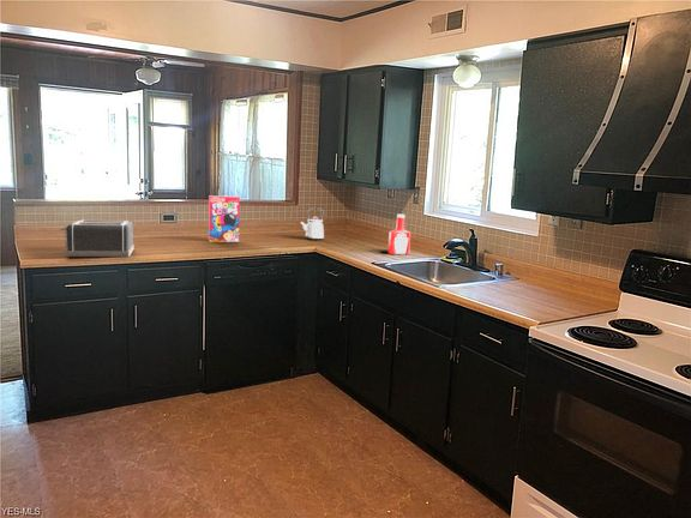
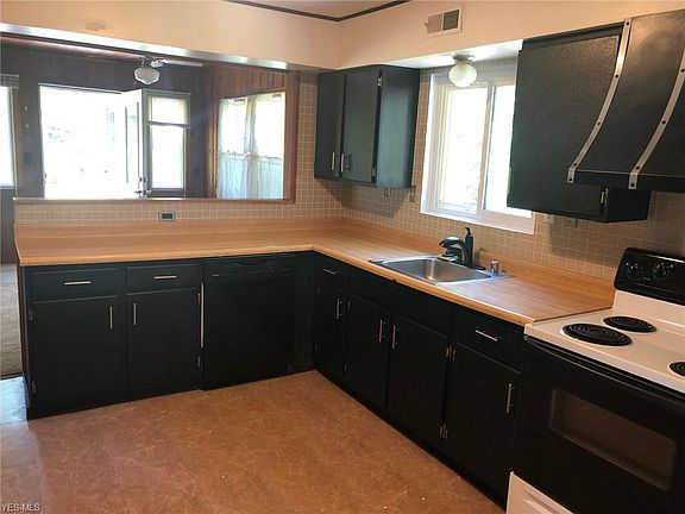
- cereal box (223, 218)
- soap bottle (399, 234)
- kettle (311, 223)
- toaster (97, 237)
